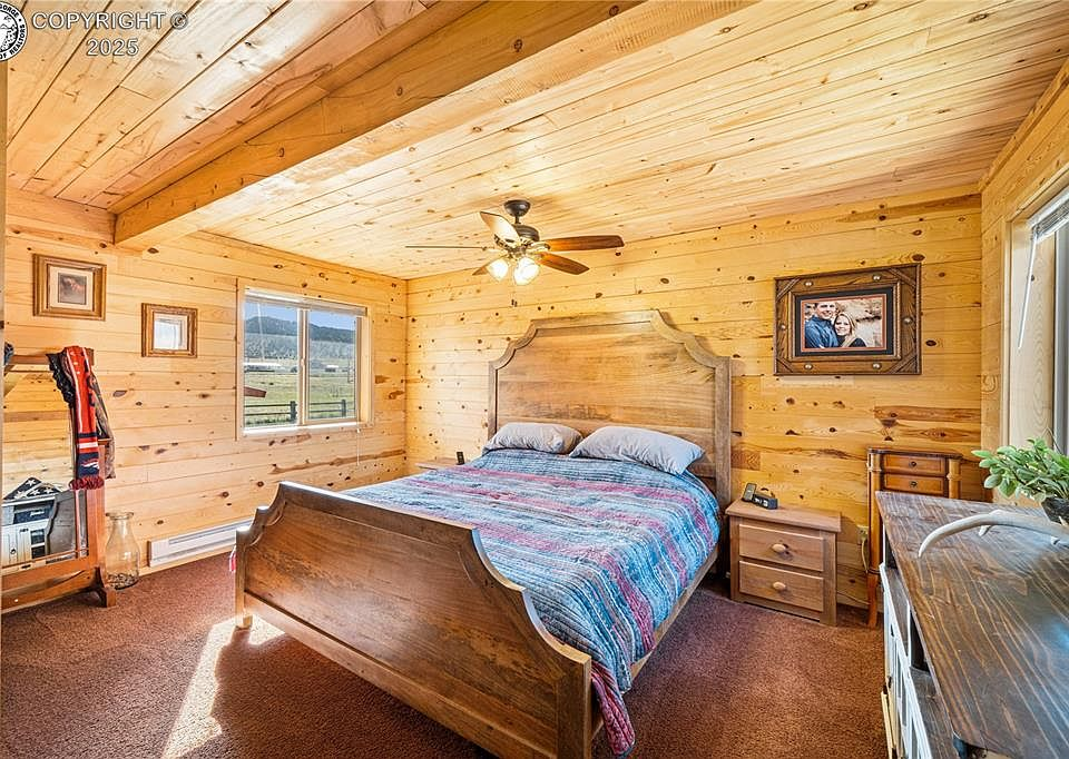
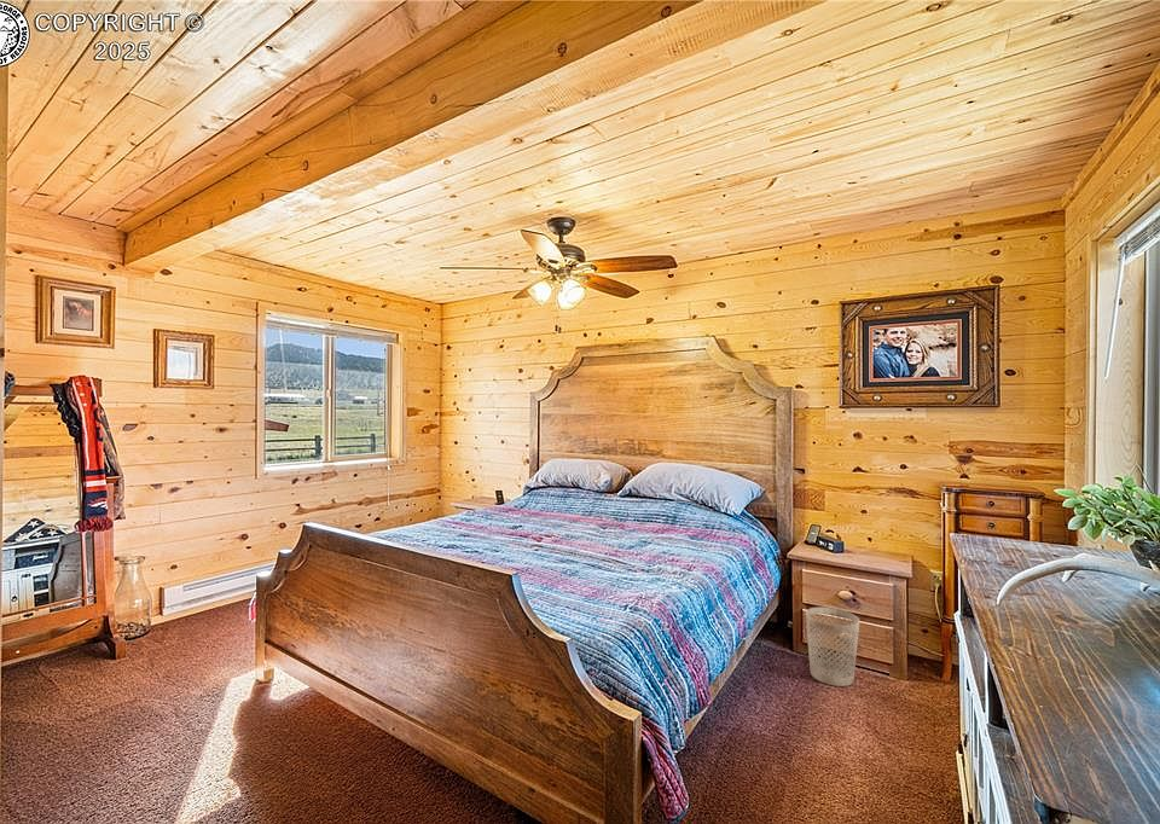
+ wastebasket (831, 645)
